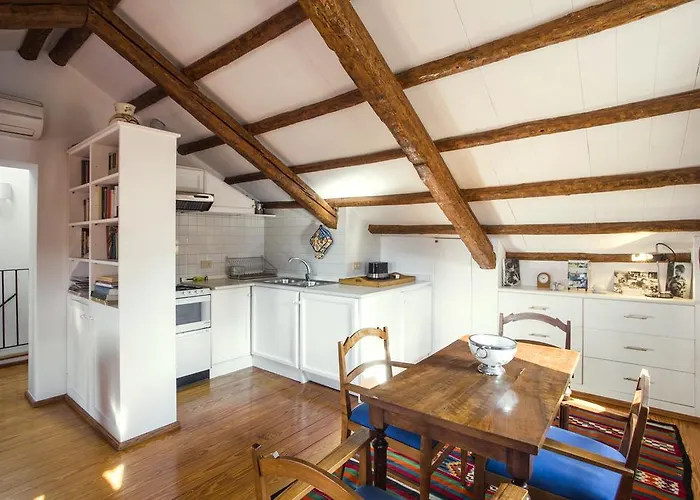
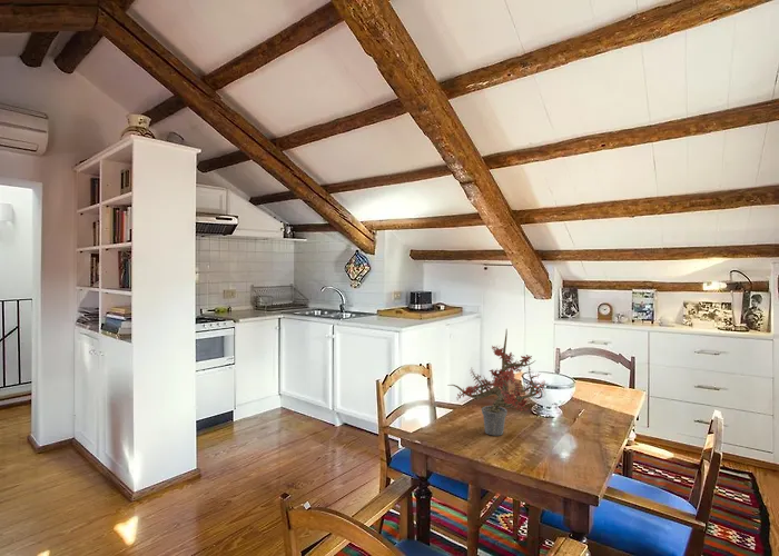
+ potted plant (499, 380)
